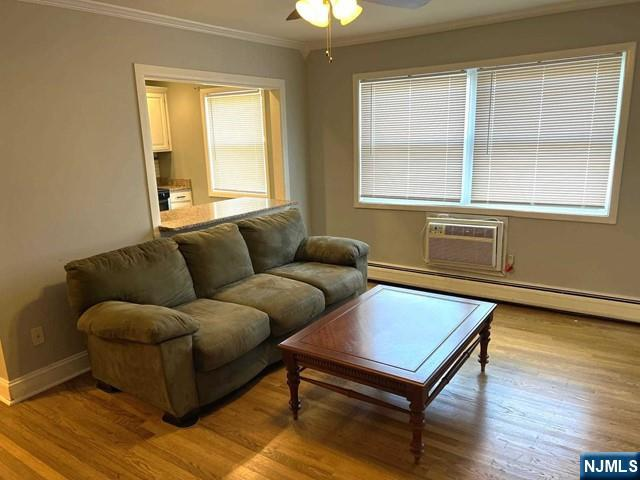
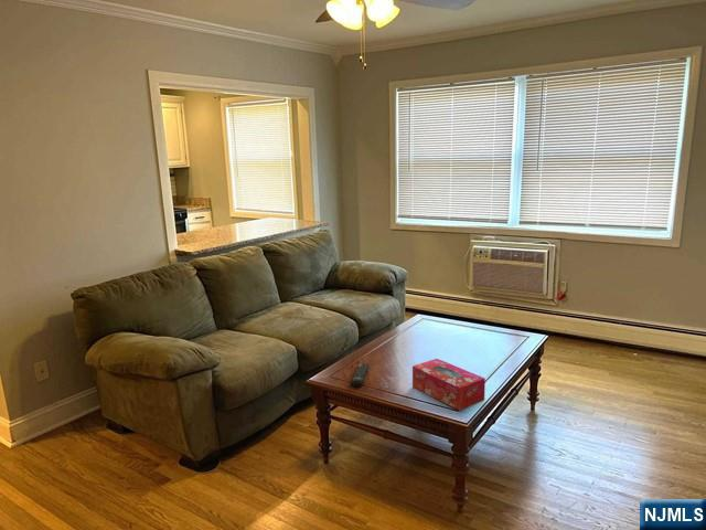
+ remote control (360, 374)
+ tissue box (447, 382)
